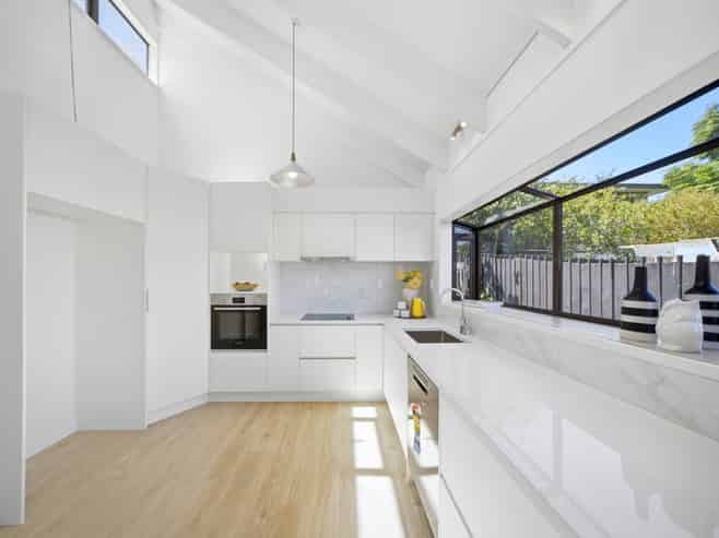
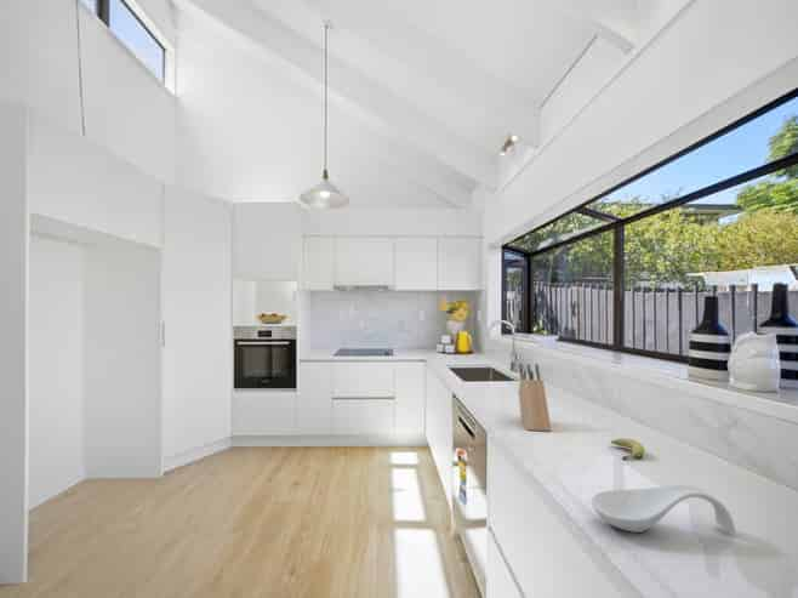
+ fruit (628, 446)
+ knife block (532, 394)
+ spoon rest (659, 506)
